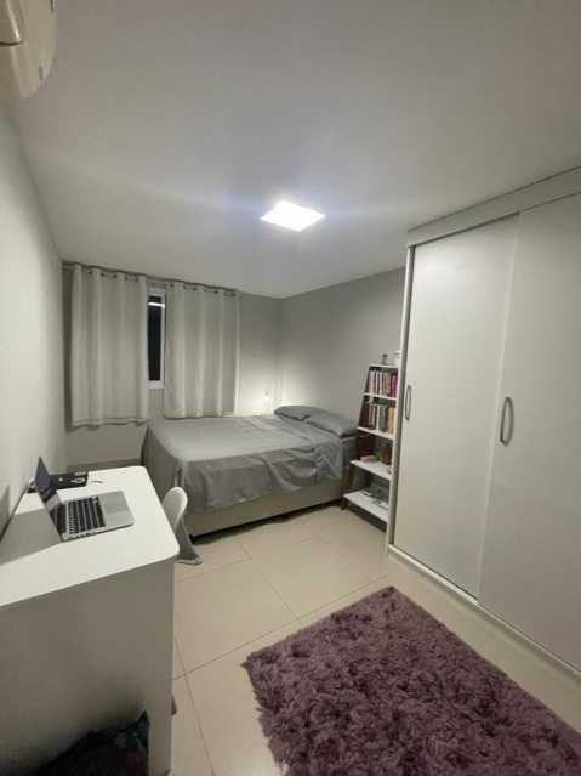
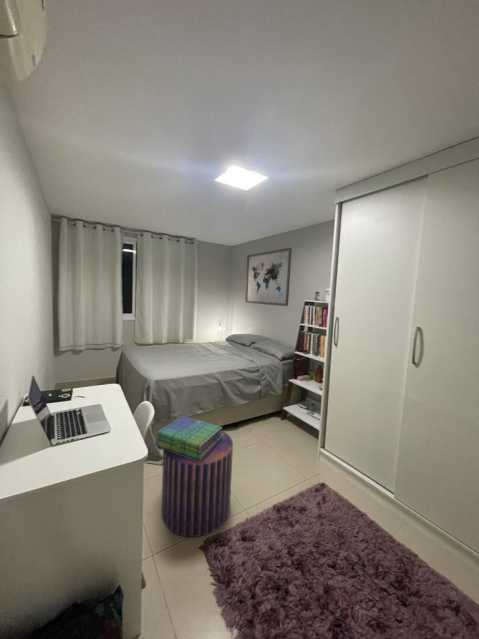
+ wall art (265, 278)
+ pouf (197, 475)
+ stack of books (190, 435)
